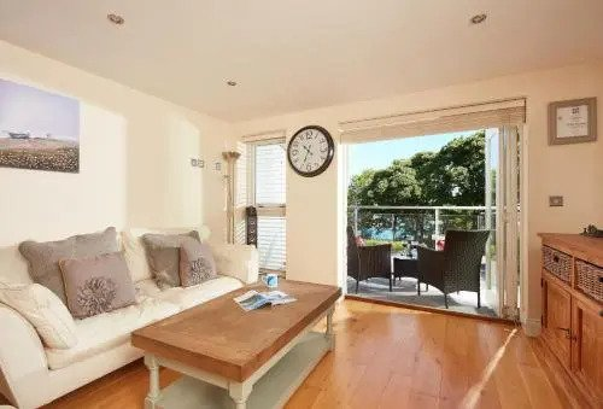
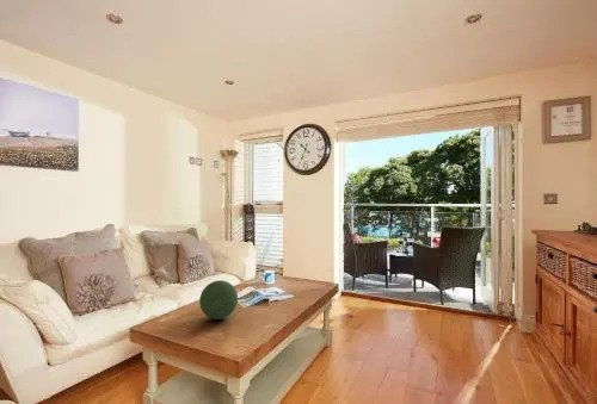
+ decorative orb (219, 299)
